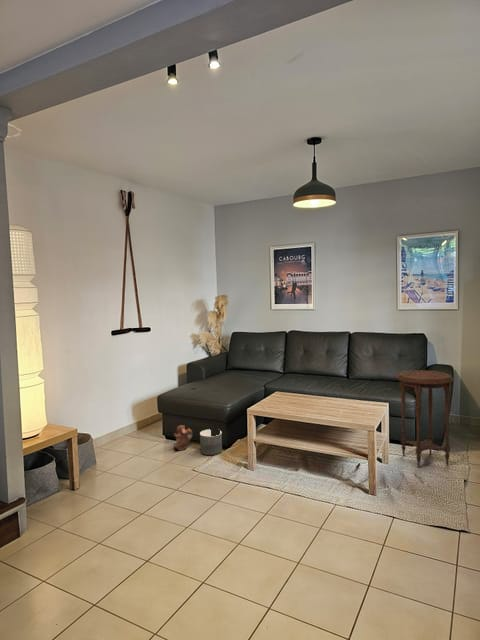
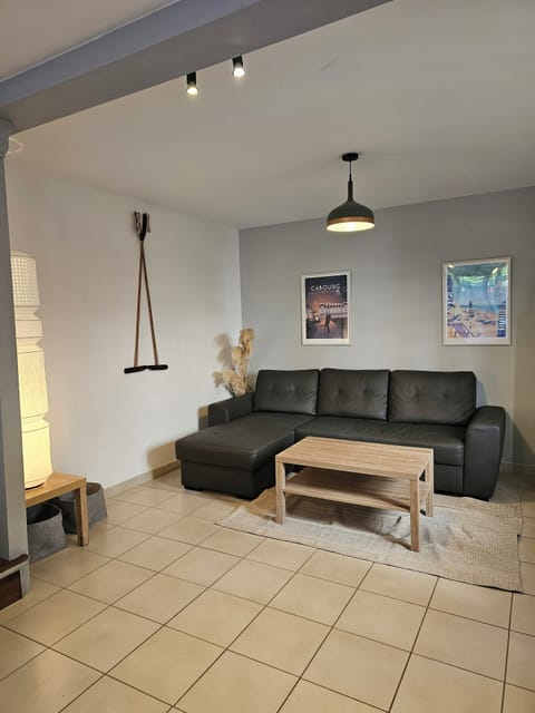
- plush toy (180, 436)
- side table (429, 417)
- planter (211, 442)
